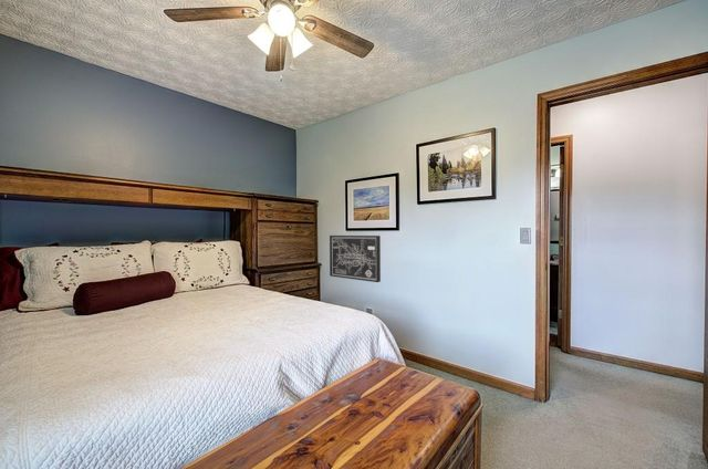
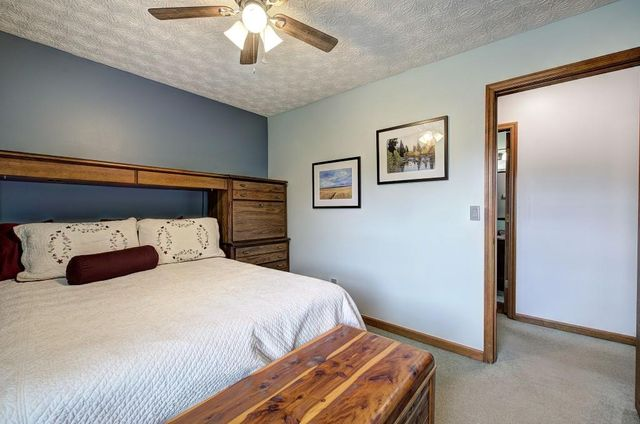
- wall art (353, 257)
